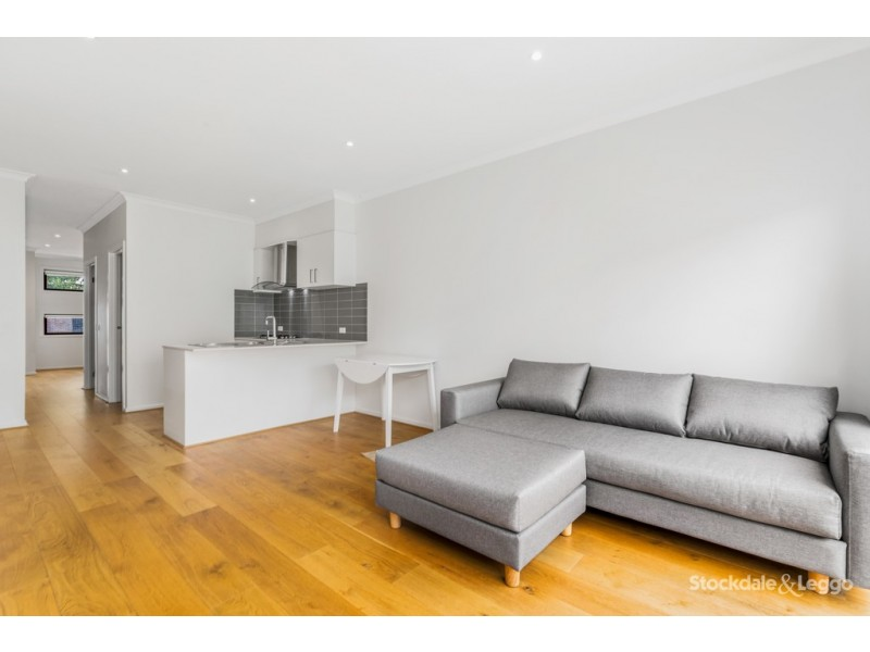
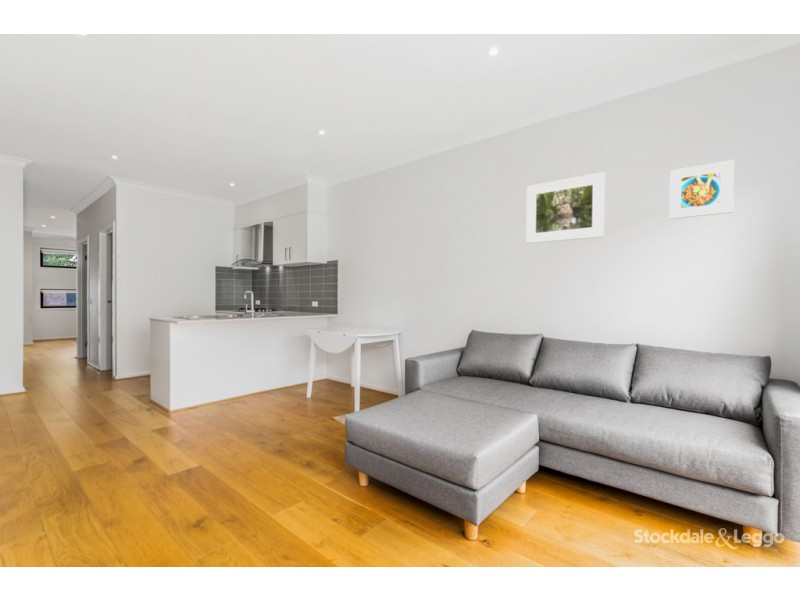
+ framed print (563, 210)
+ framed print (700, 190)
